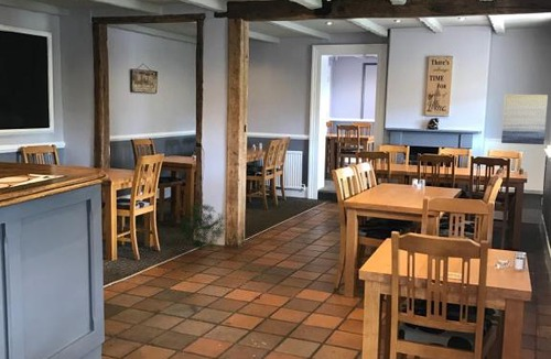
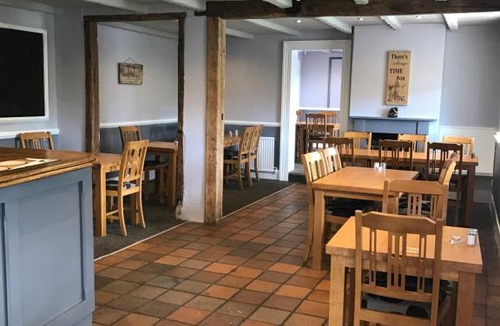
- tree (204, 225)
- wall art (523, 119)
